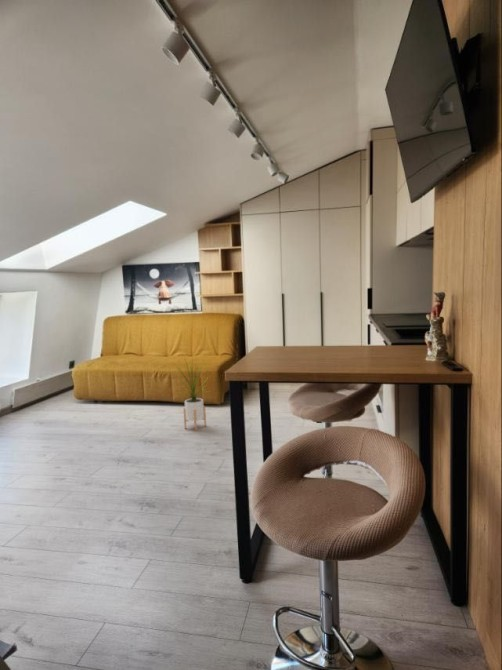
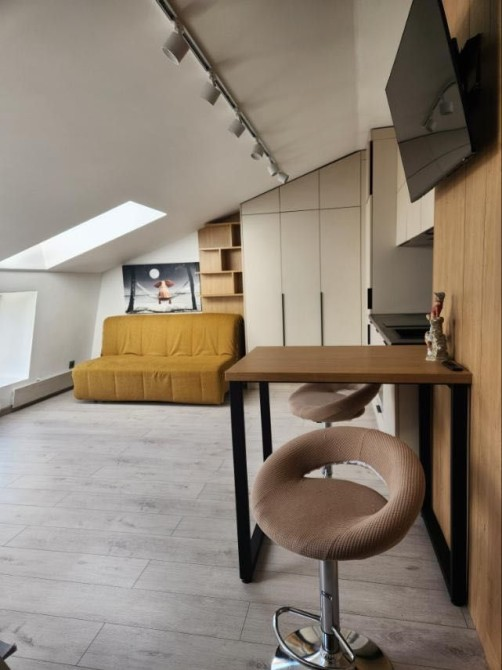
- house plant (194, 392)
